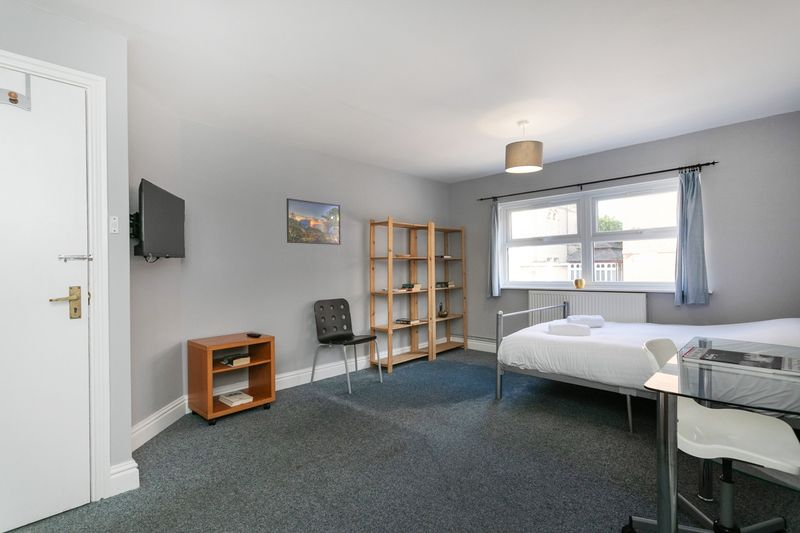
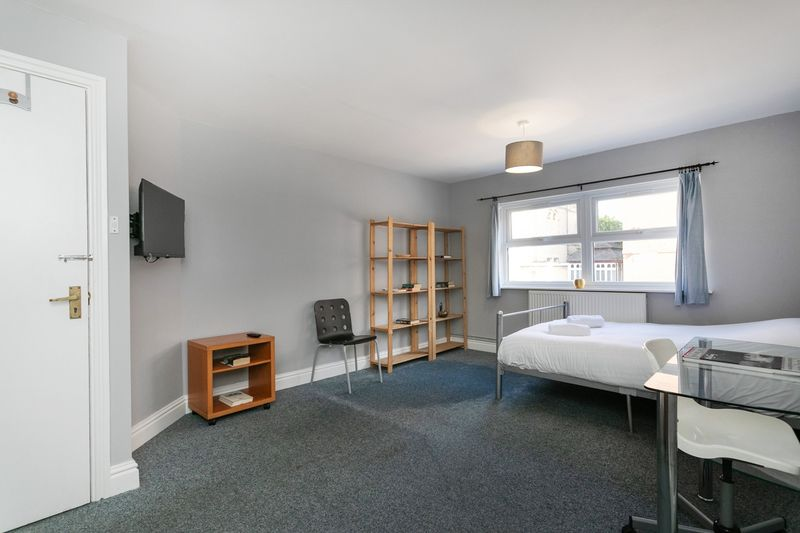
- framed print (315, 222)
